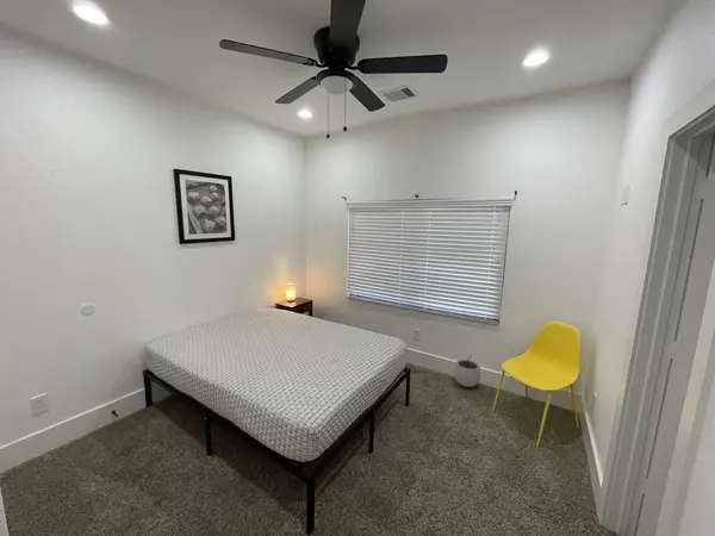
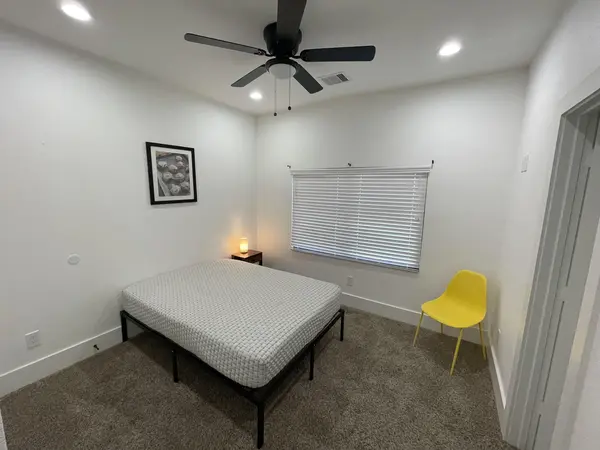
- plant pot (467, 369)
